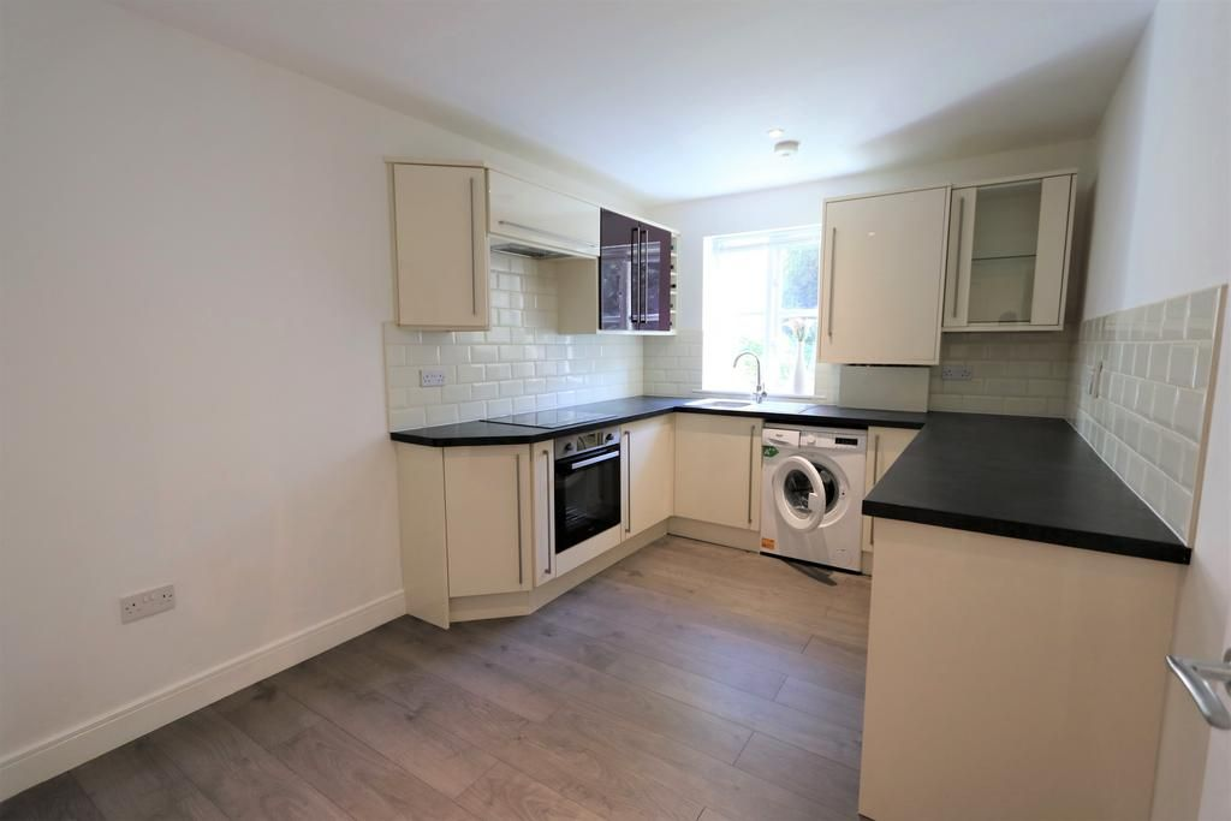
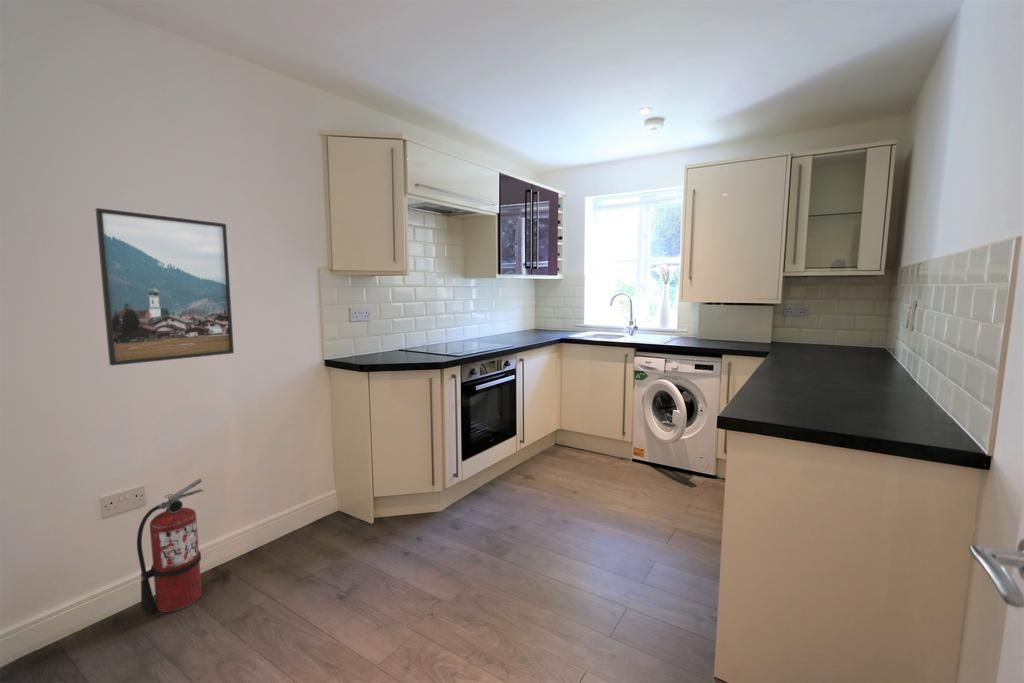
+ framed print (172, 289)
+ fire extinguisher (173, 545)
